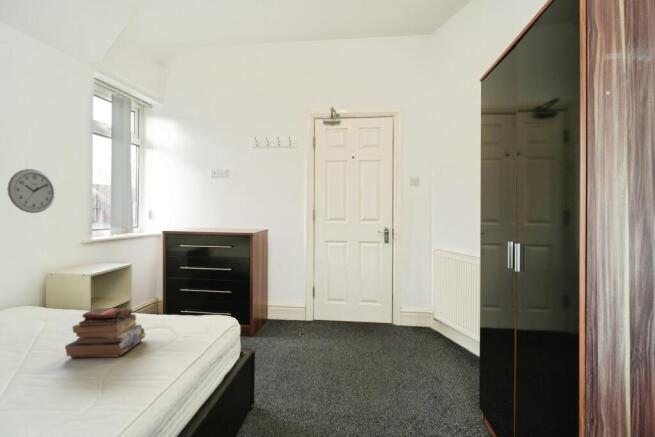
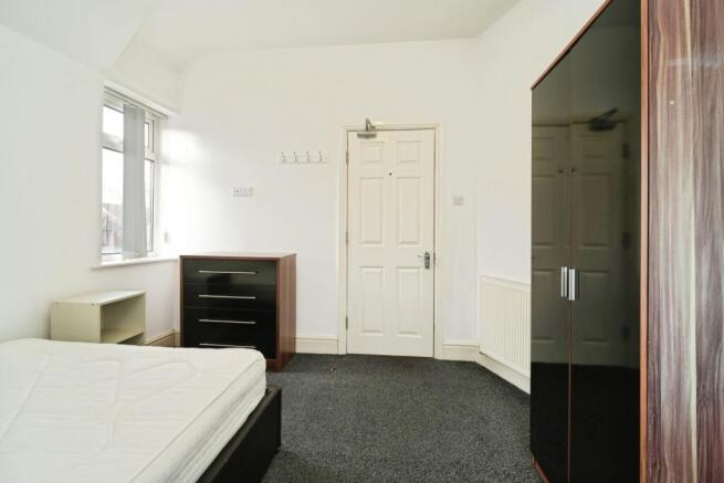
- wall clock (33, 191)
- book (108, 328)
